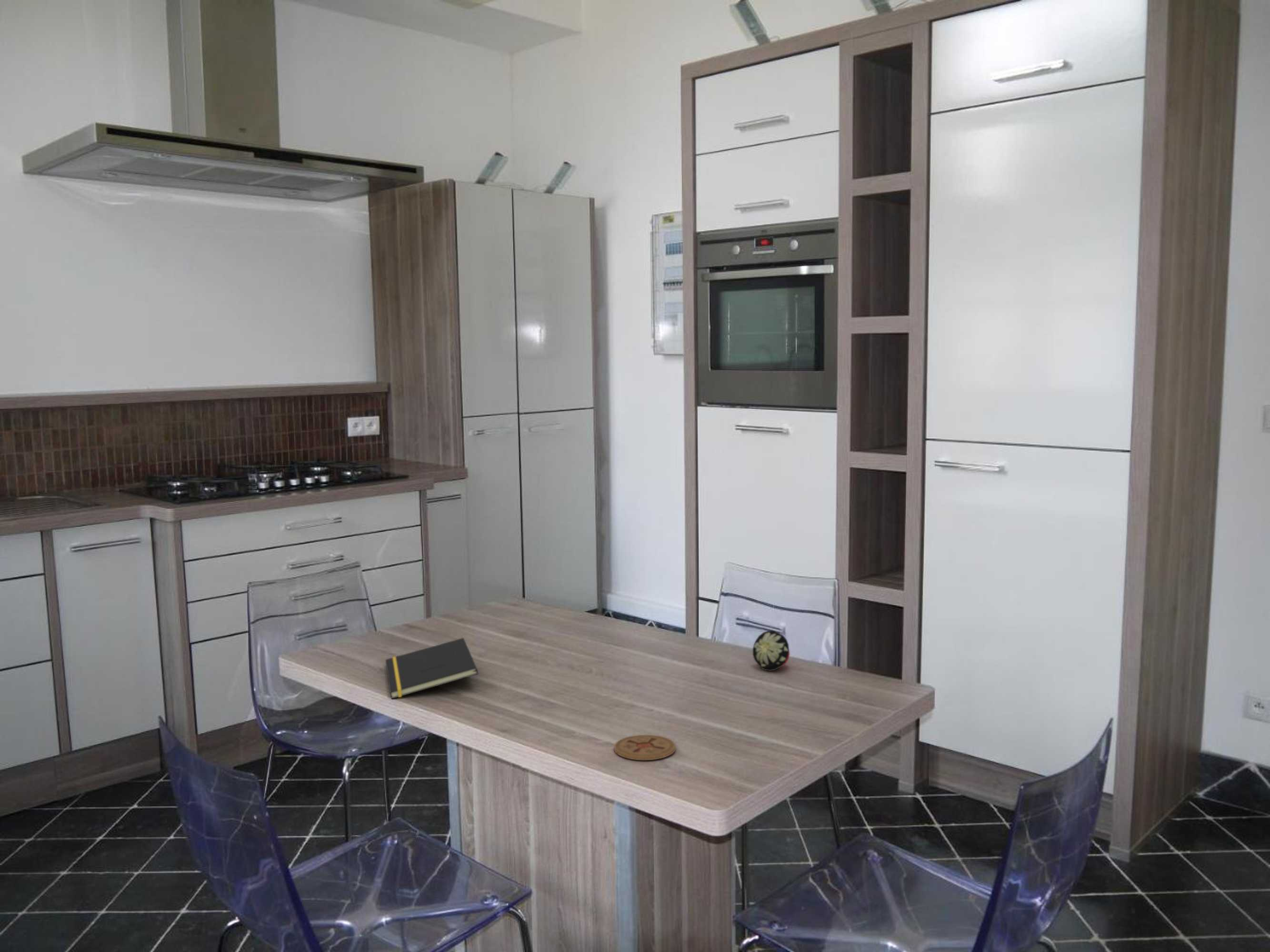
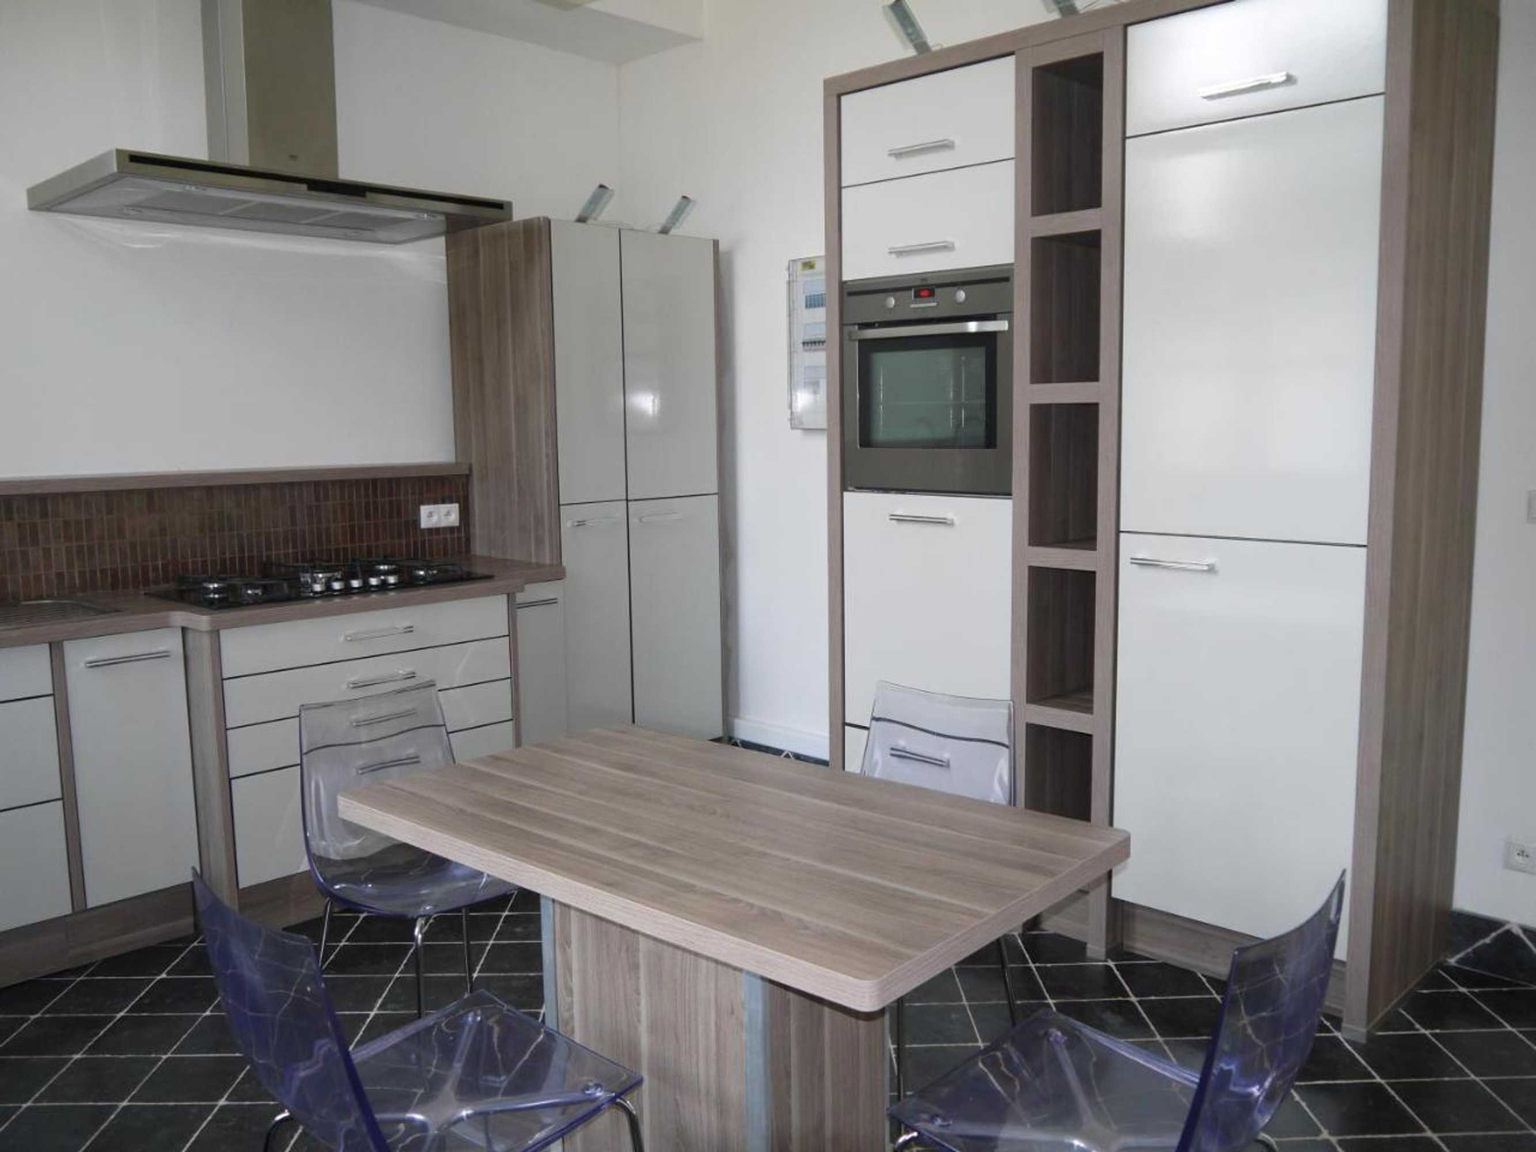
- notepad (430, 666)
- coaster (645, 747)
- fruit (774, 649)
